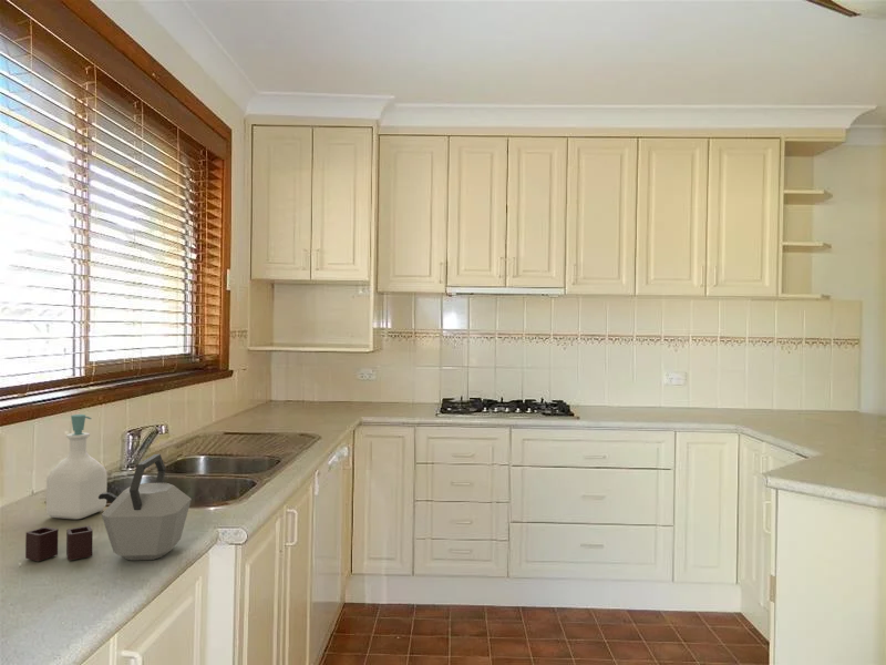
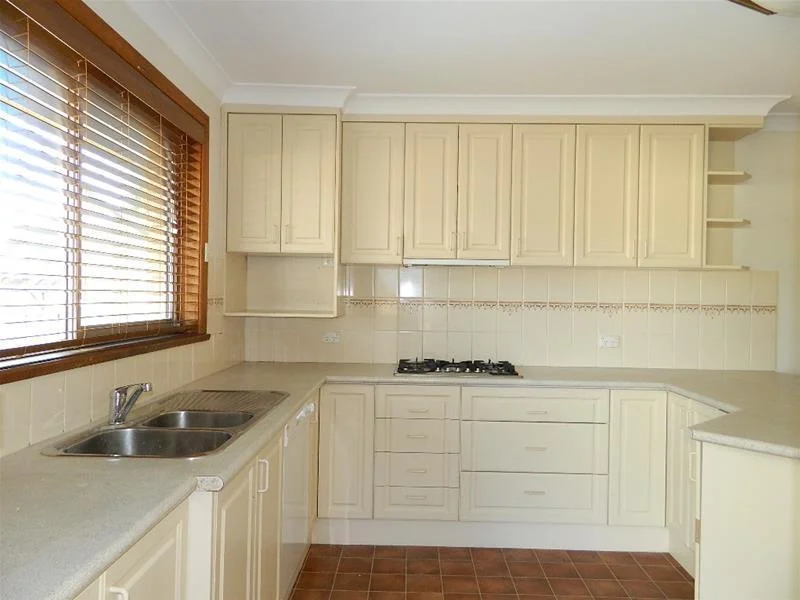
- kettle (107, 508)
- soap bottle (78, 464)
